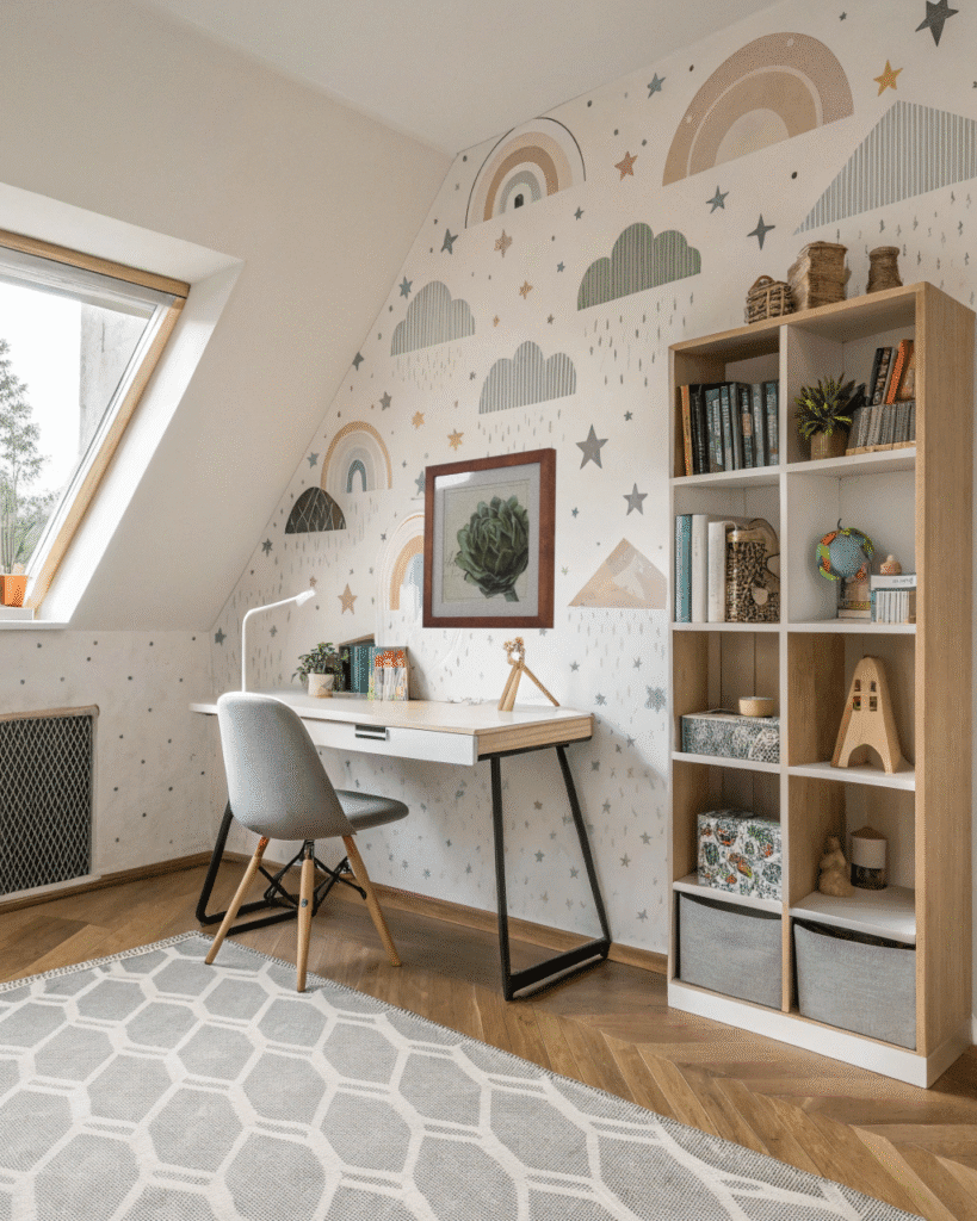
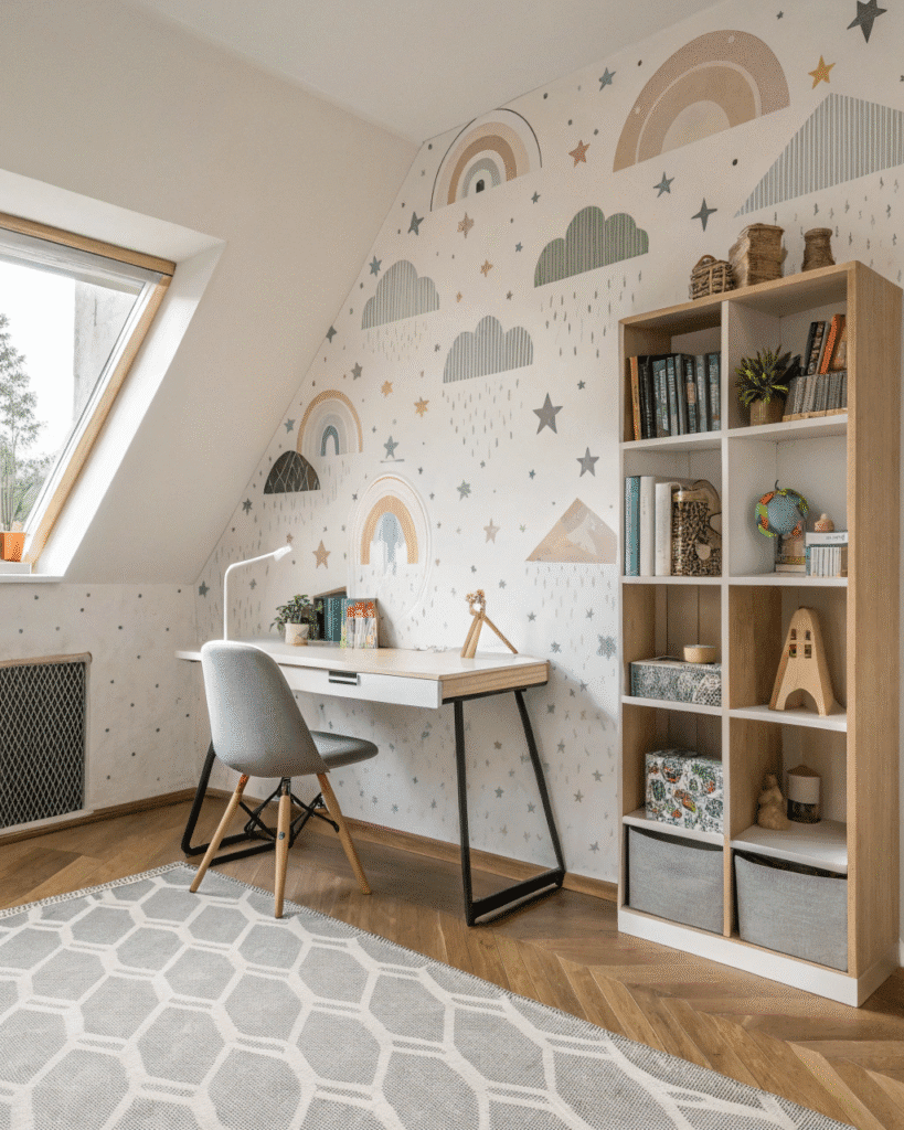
- wall art (486, 543)
